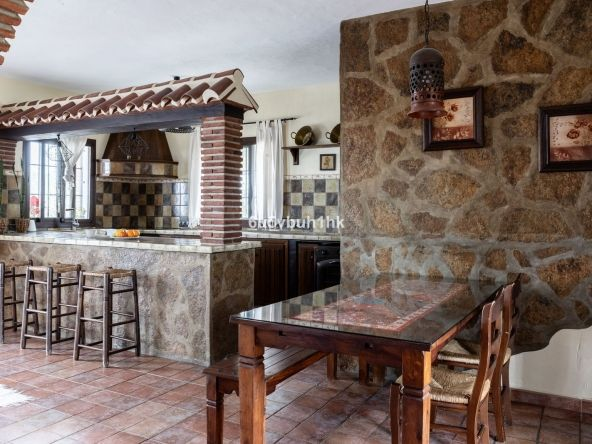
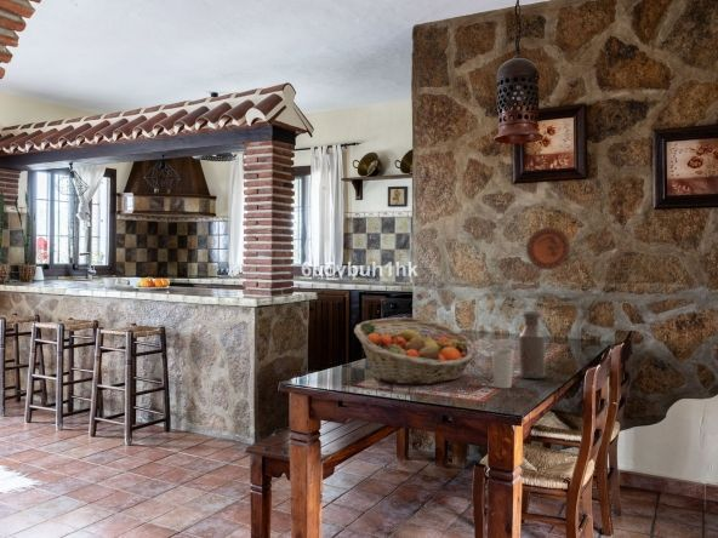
+ bottle (531, 344)
+ decorative plate (547, 248)
+ cup (502, 367)
+ fruit basket (415, 348)
